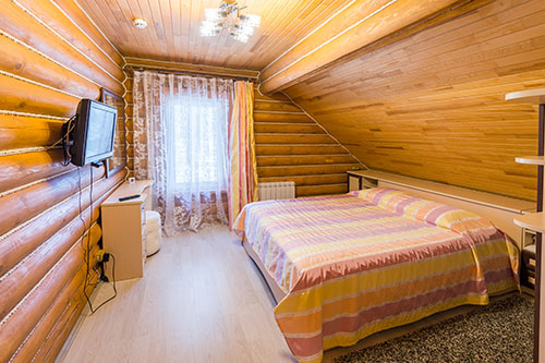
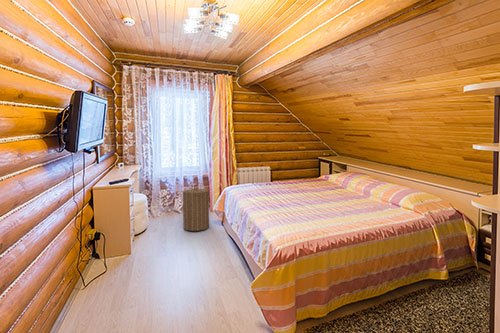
+ laundry hamper (196, 206)
